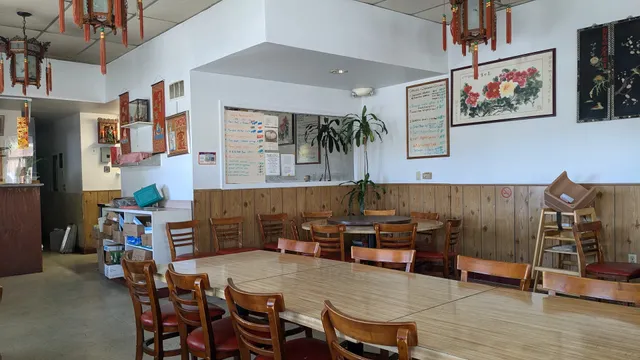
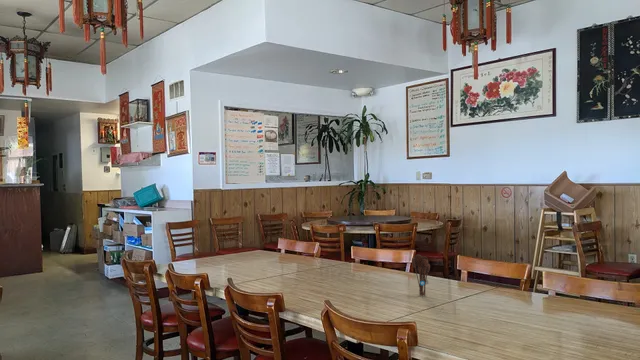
+ utensil holder (421, 274)
